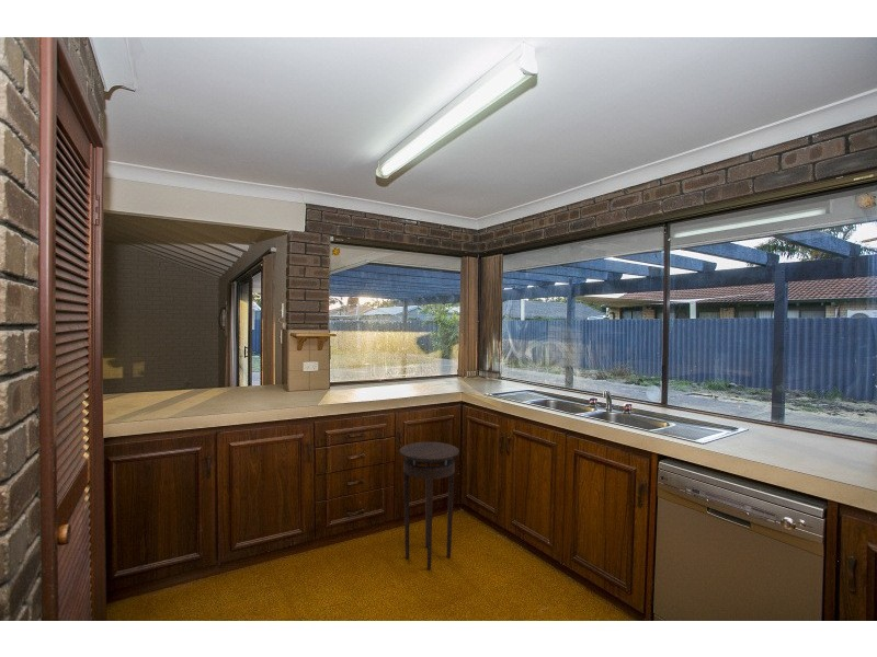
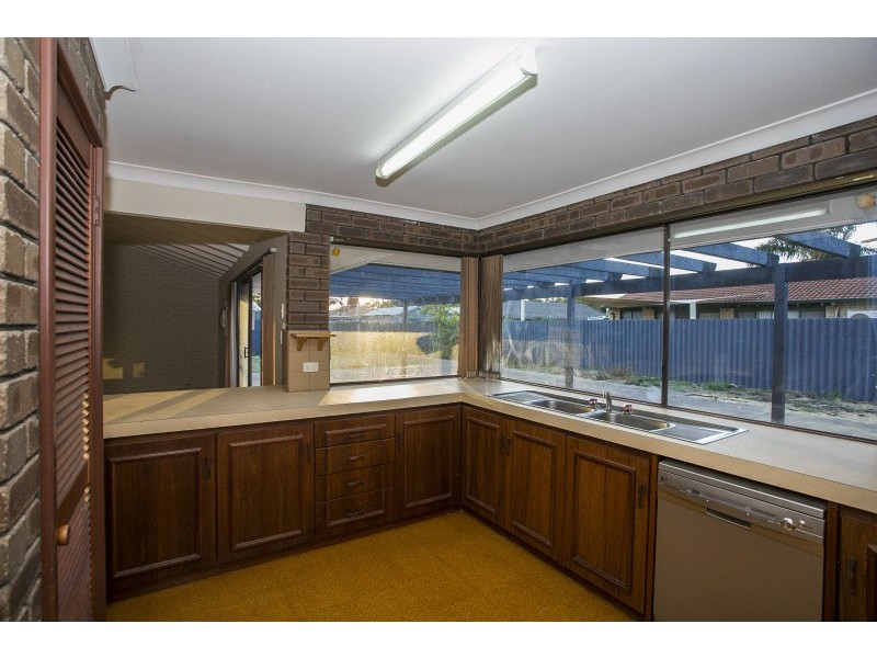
- stool (429, 503)
